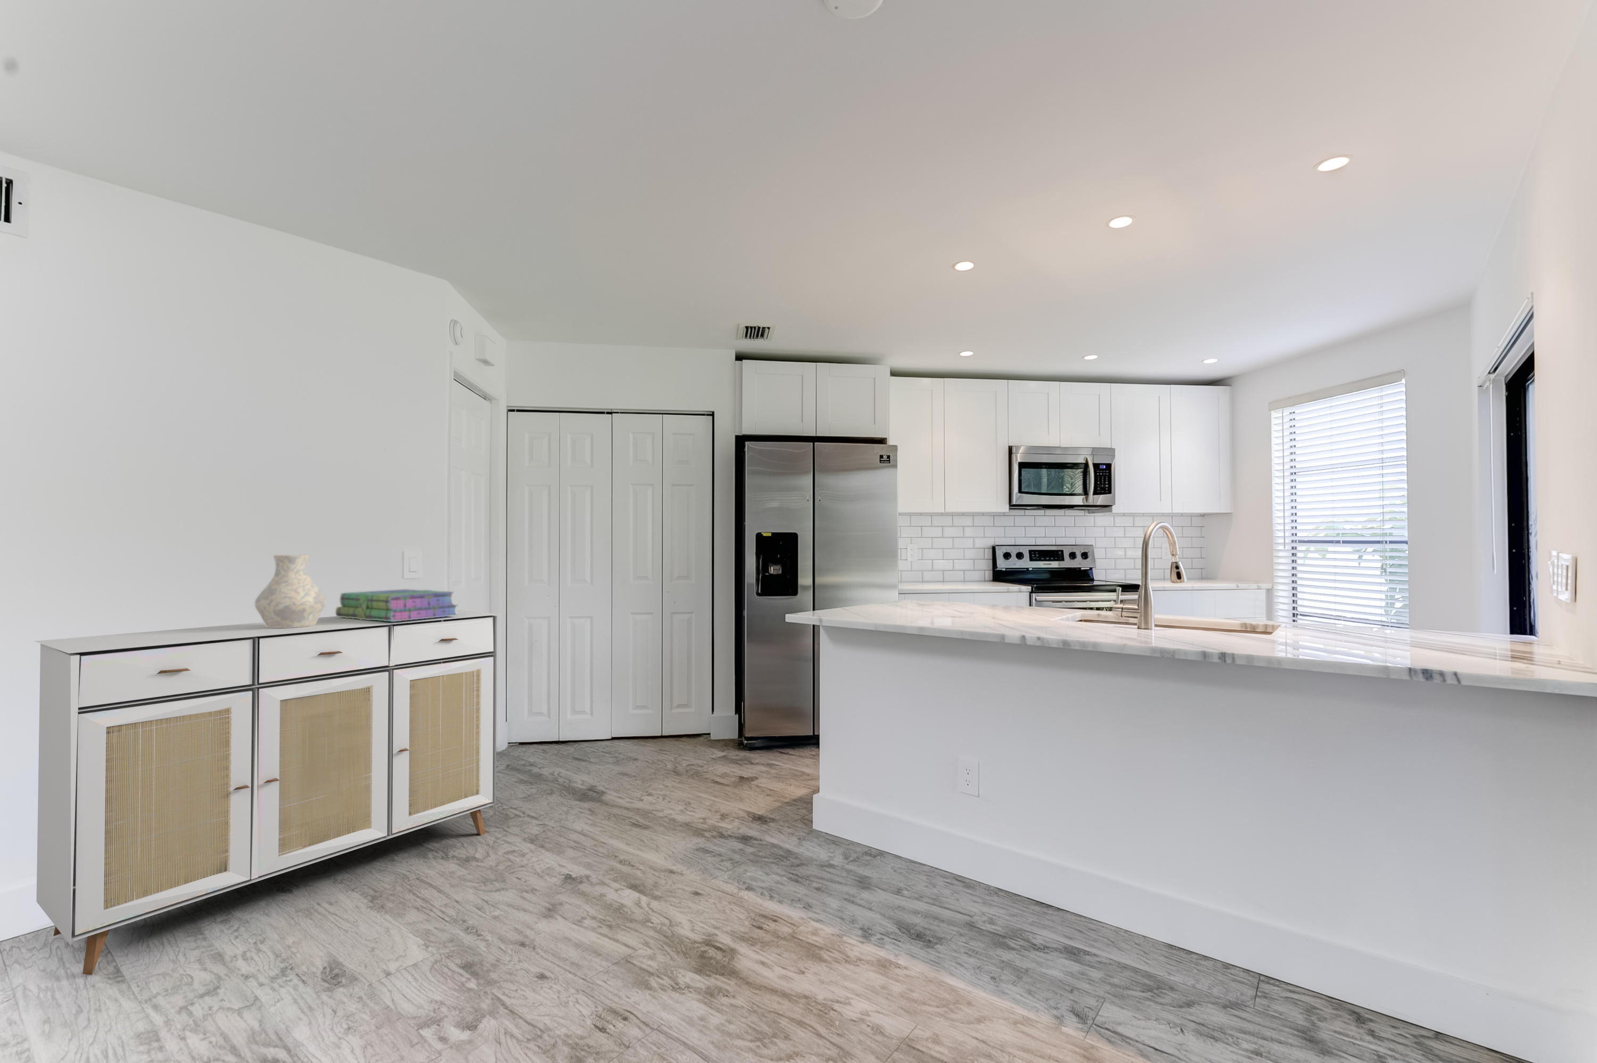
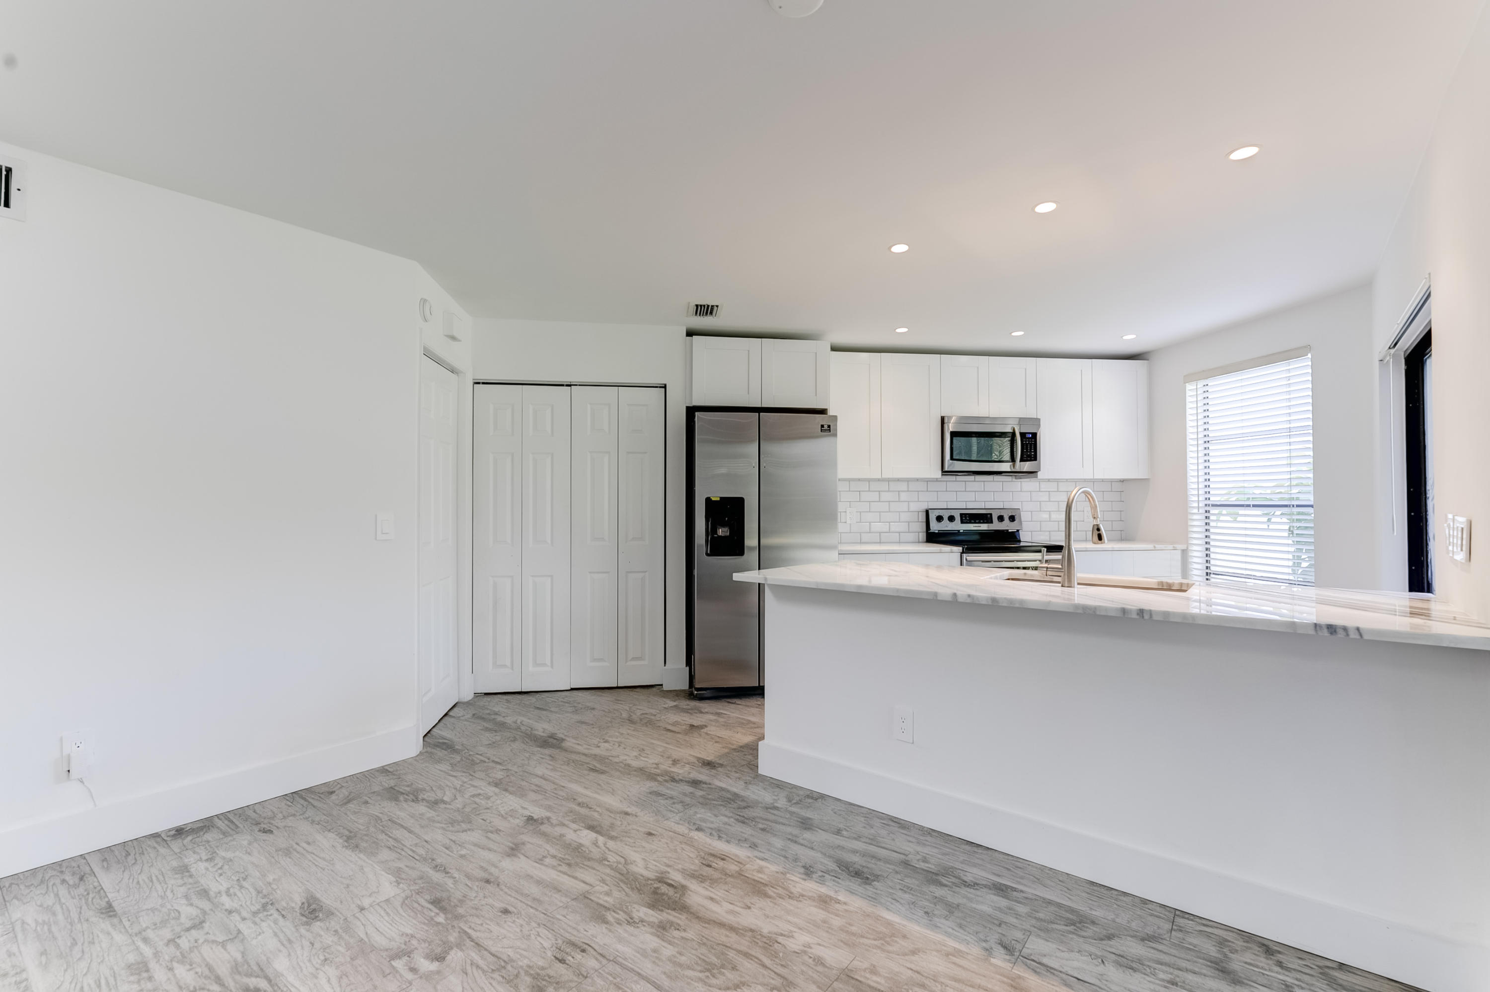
- sideboard (303, 750)
- stack of books (397, 604)
- vase (291, 590)
